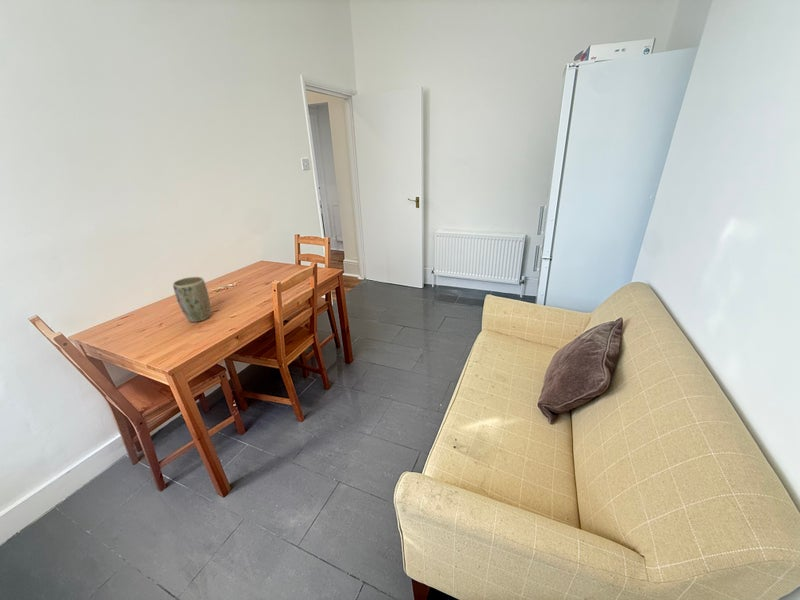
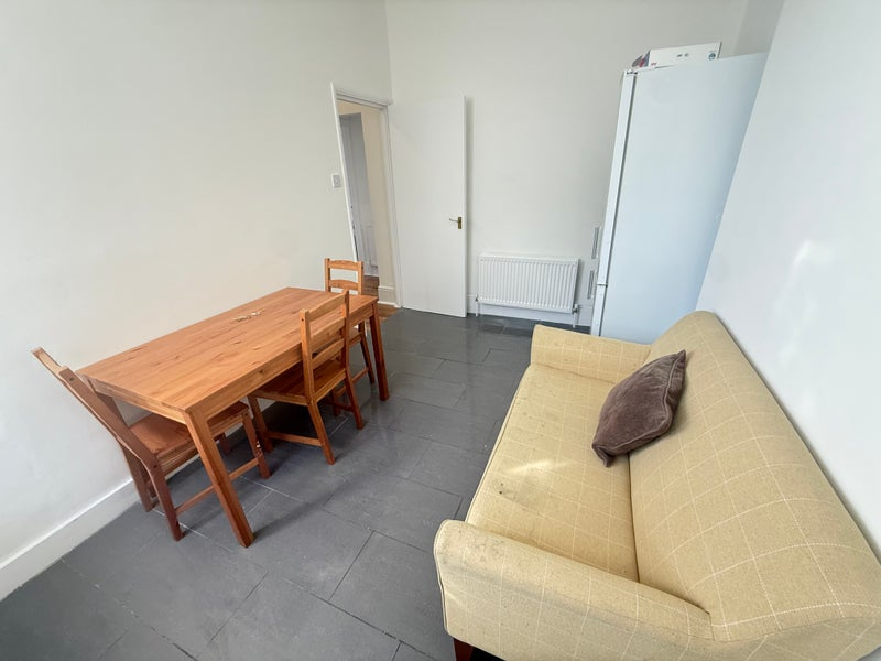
- plant pot (193, 299)
